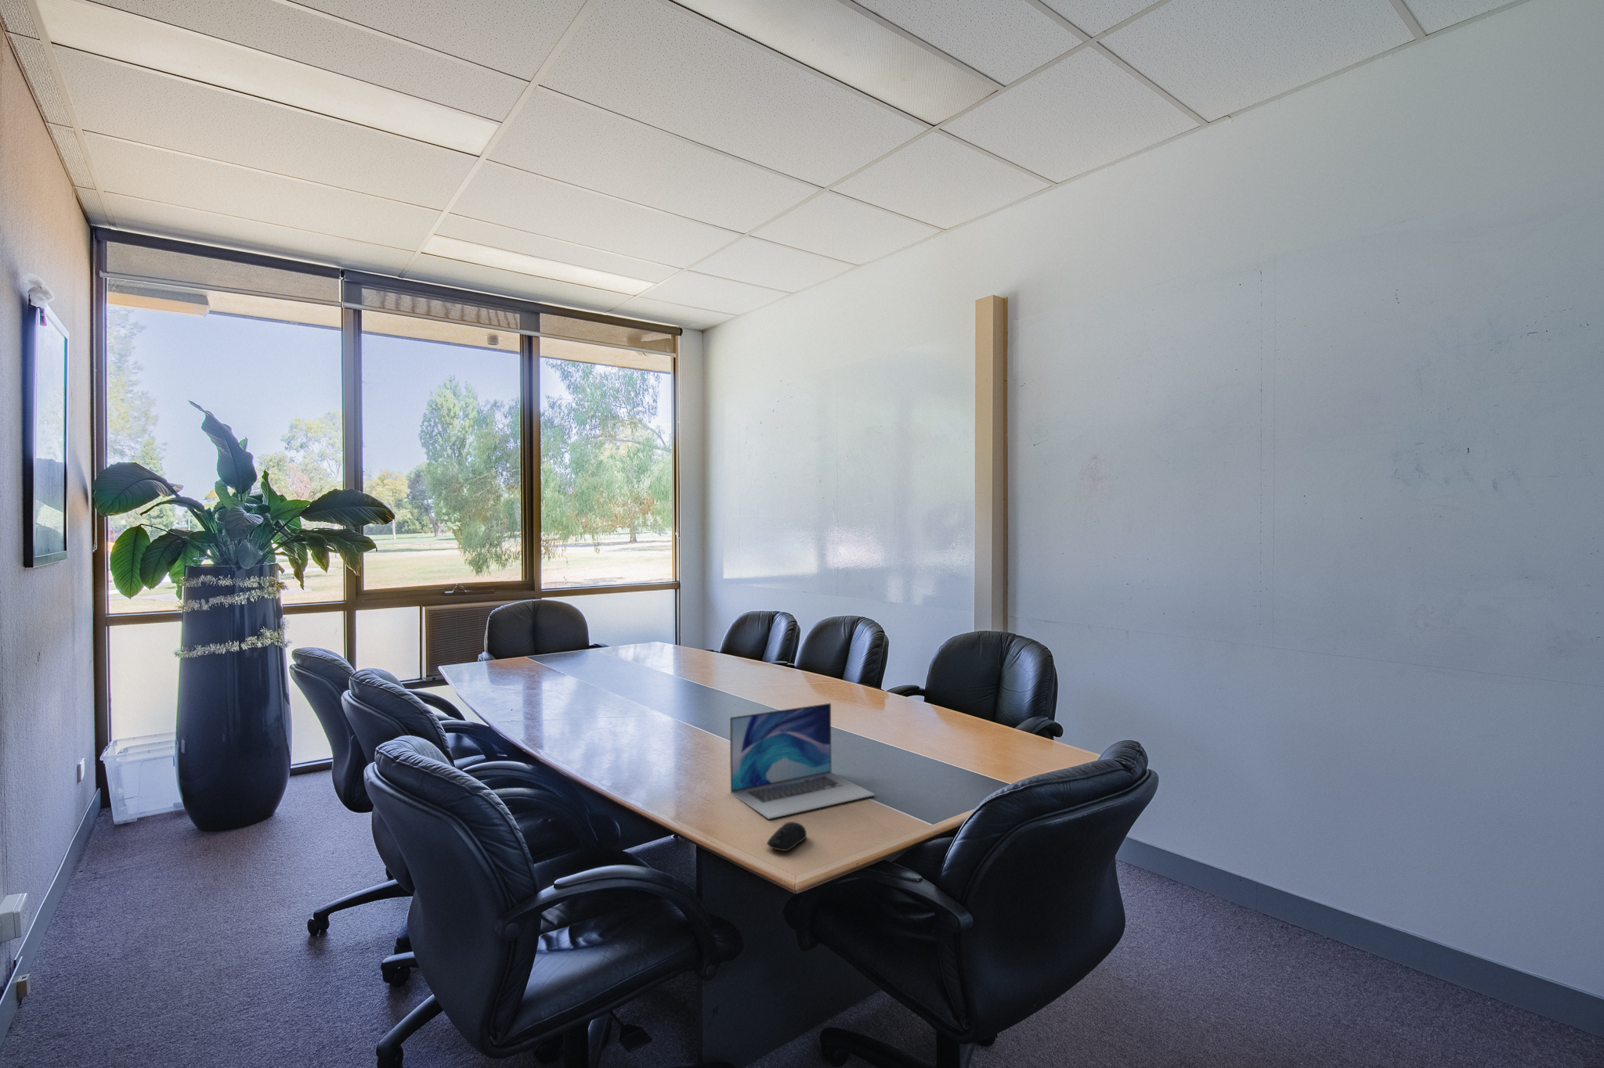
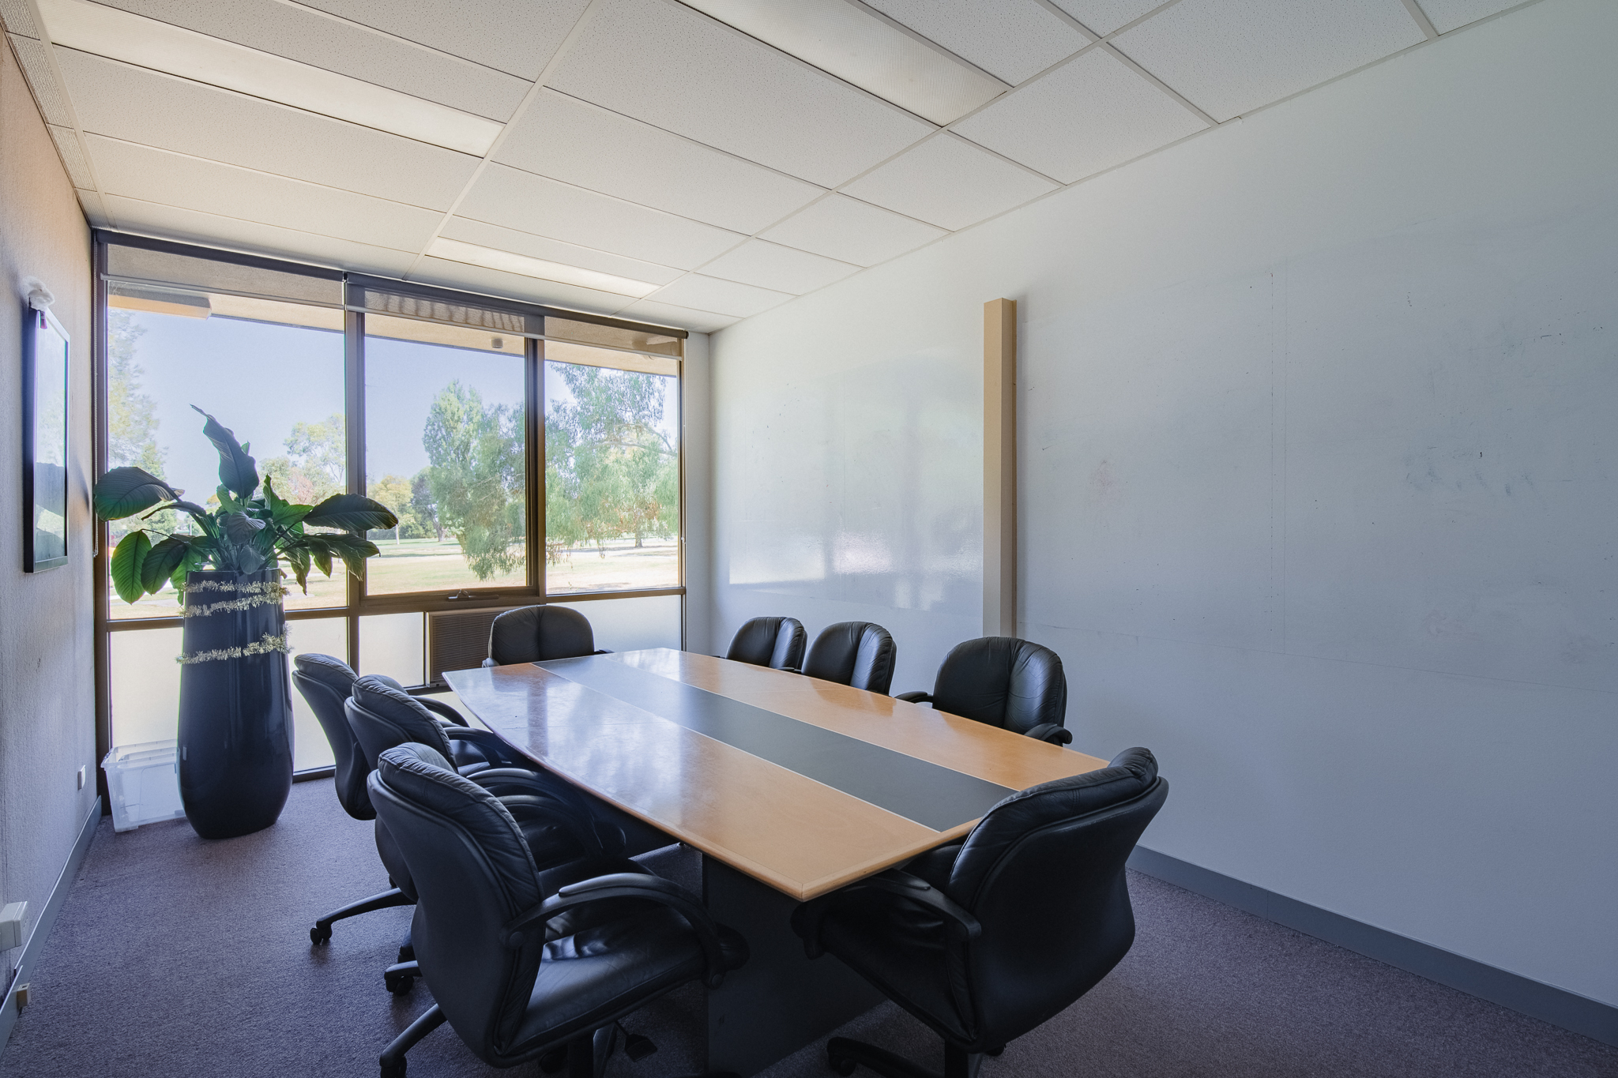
- laptop (801, 756)
- computer mouse (788, 834)
